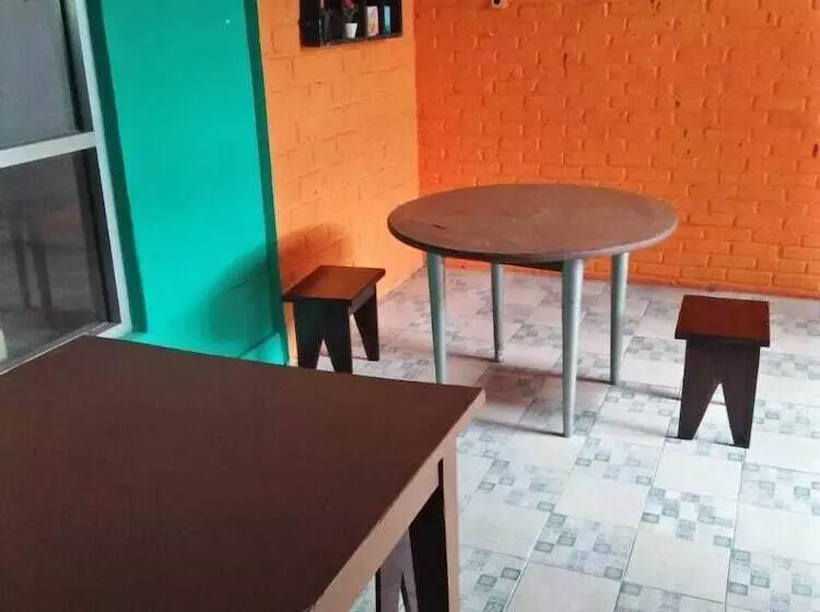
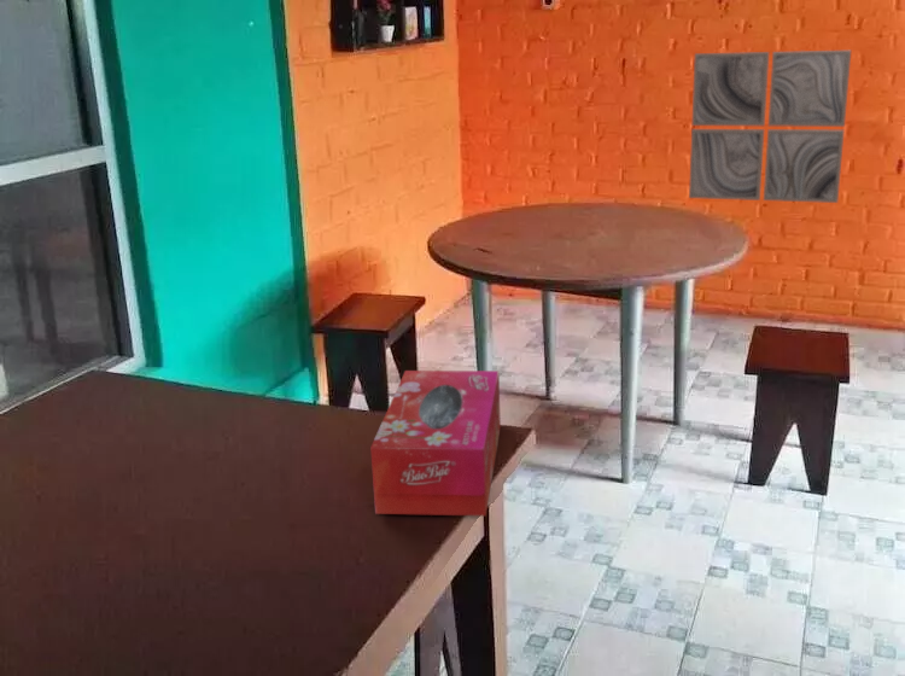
+ tissue box (442, 436)
+ wall art (764, 124)
